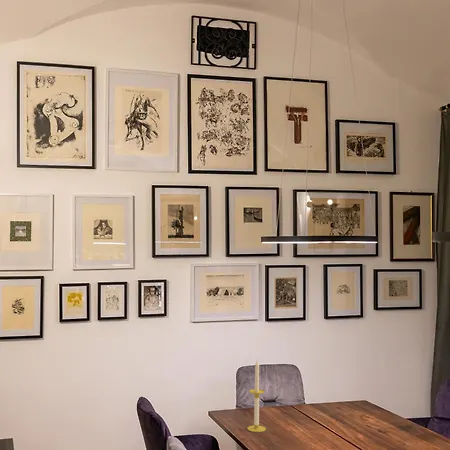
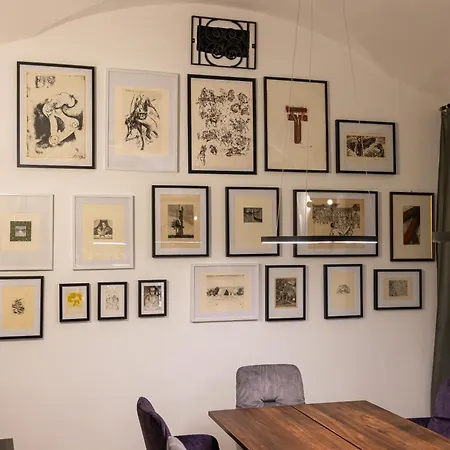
- candle (256, 394)
